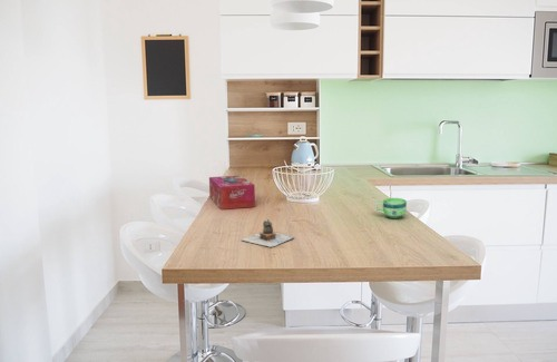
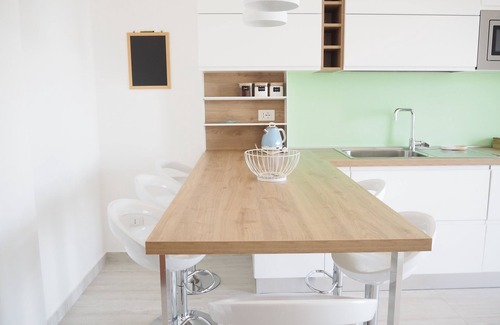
- teapot (267, 228)
- tissue box (231, 190)
- cup (390, 208)
